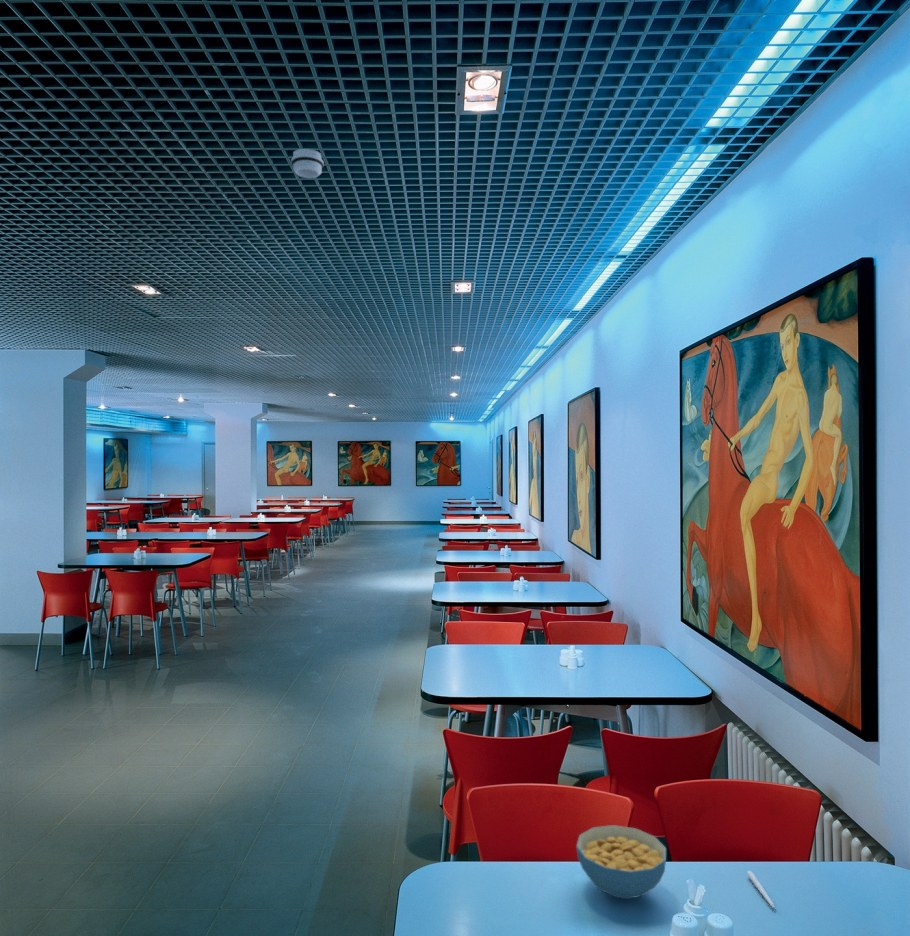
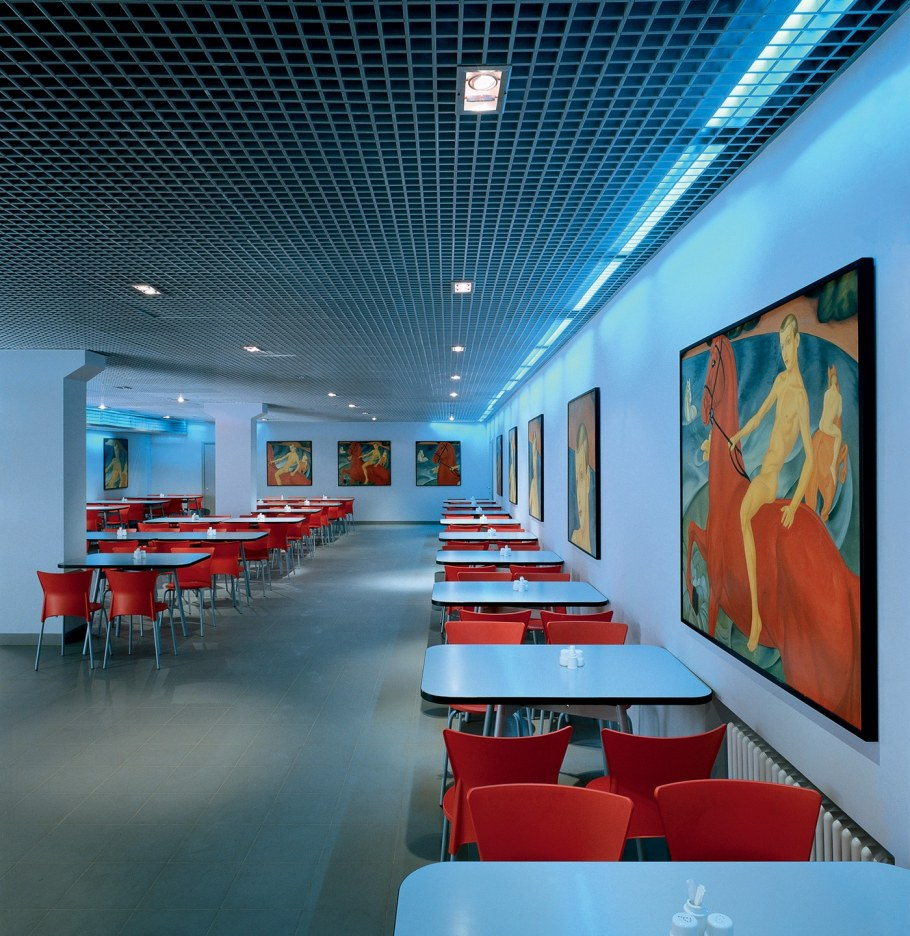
- cereal bowl (621, 868)
- pen (760, 888)
- smoke detector (307, 164)
